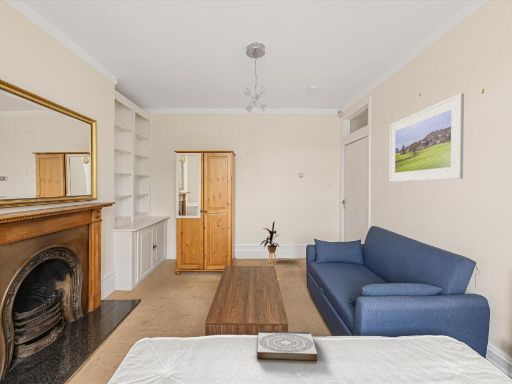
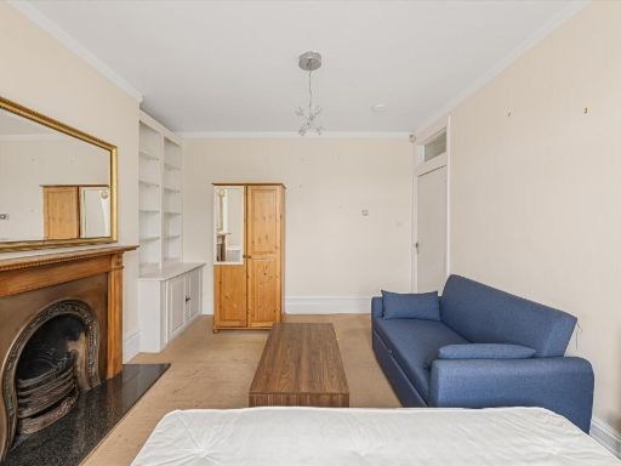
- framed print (419, 146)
- book (285, 344)
- house plant (269, 241)
